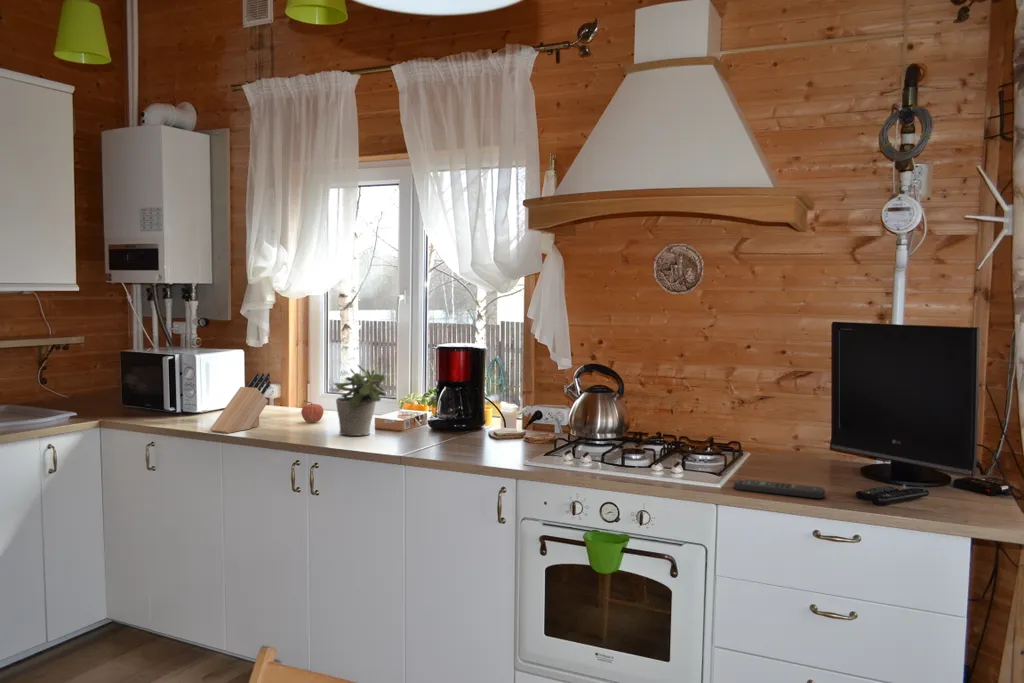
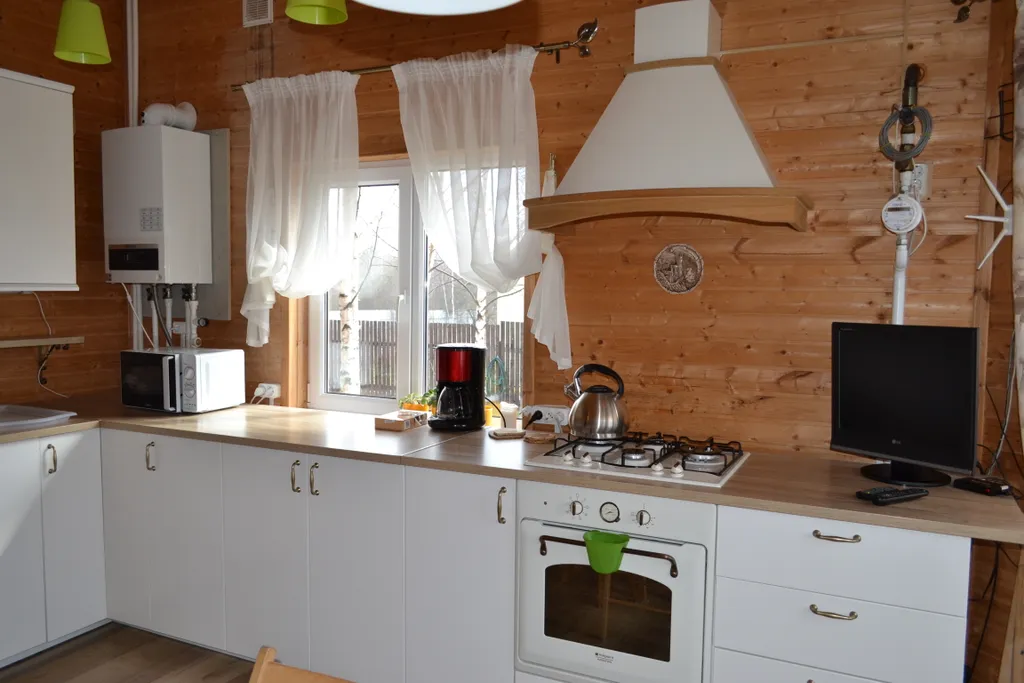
- potted plant (365, 400)
- apple (312, 412)
- knife block (243, 401)
- remote control (778, 487)
